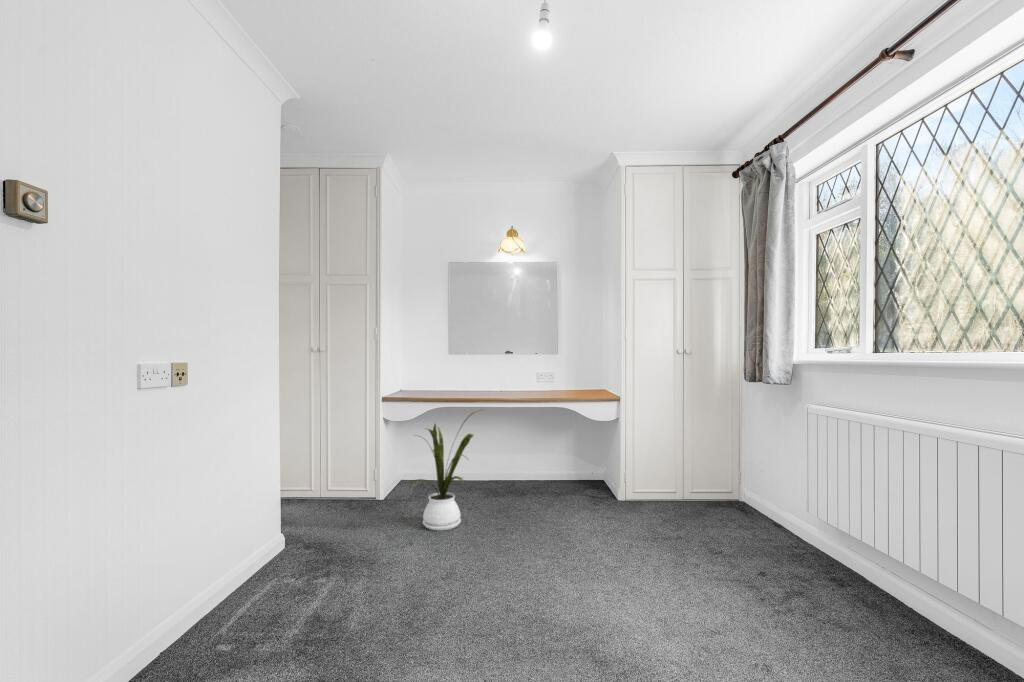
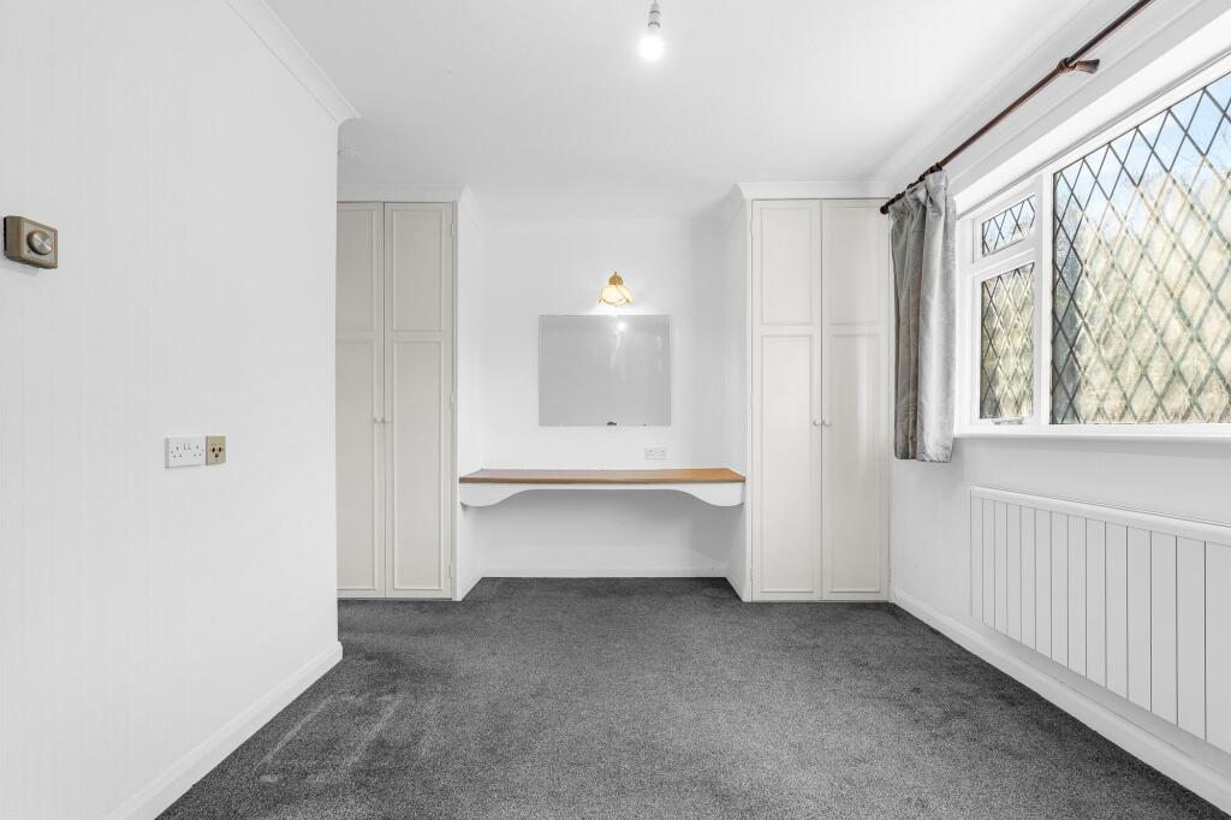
- house plant (446, 467)
